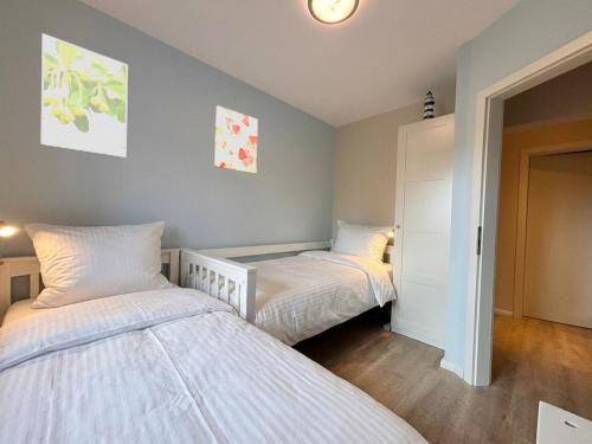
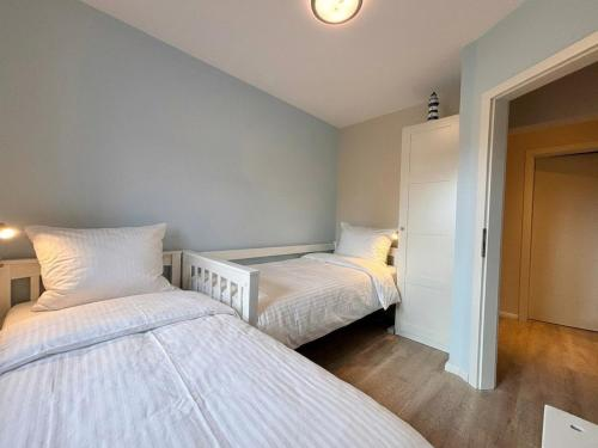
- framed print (88, 101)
- wall art (237, 141)
